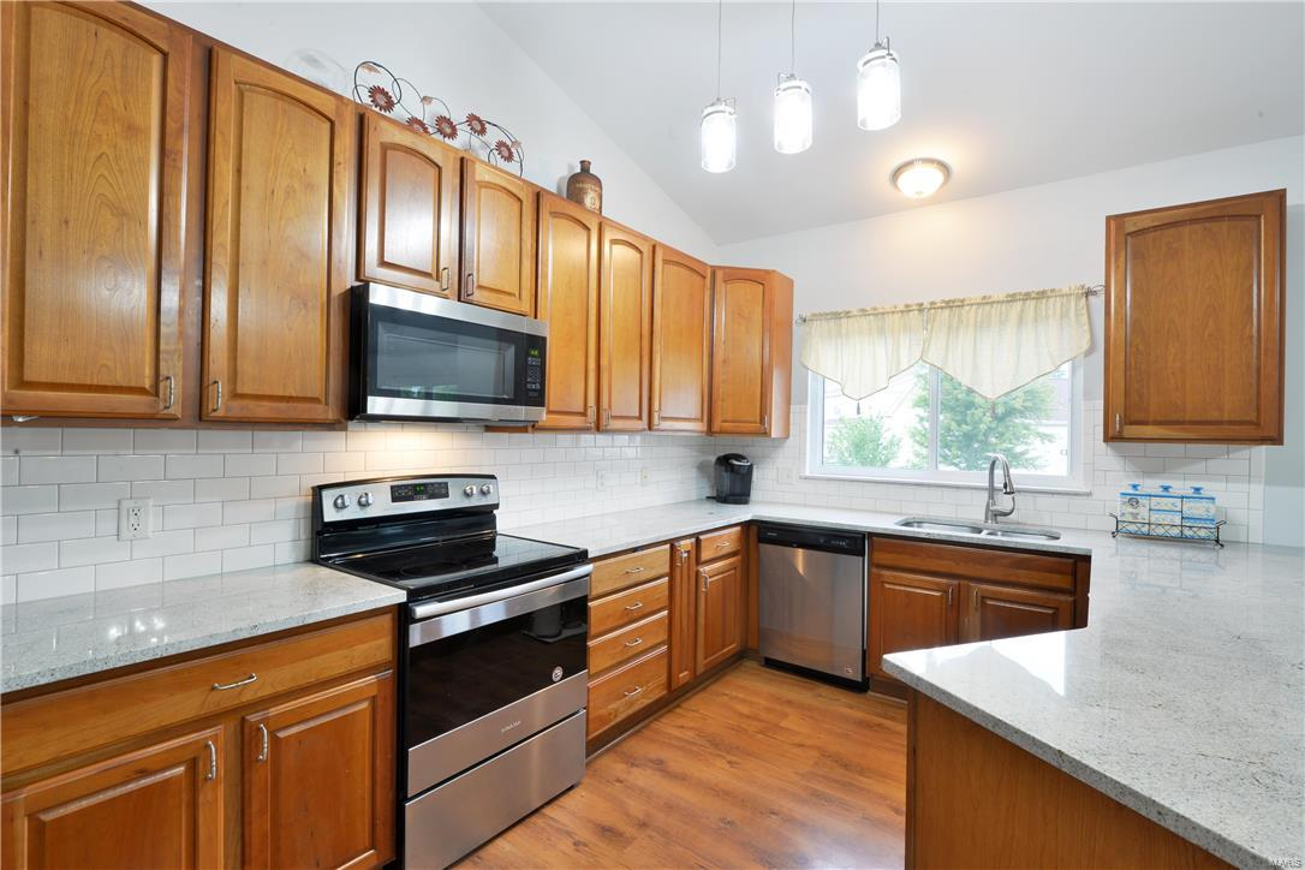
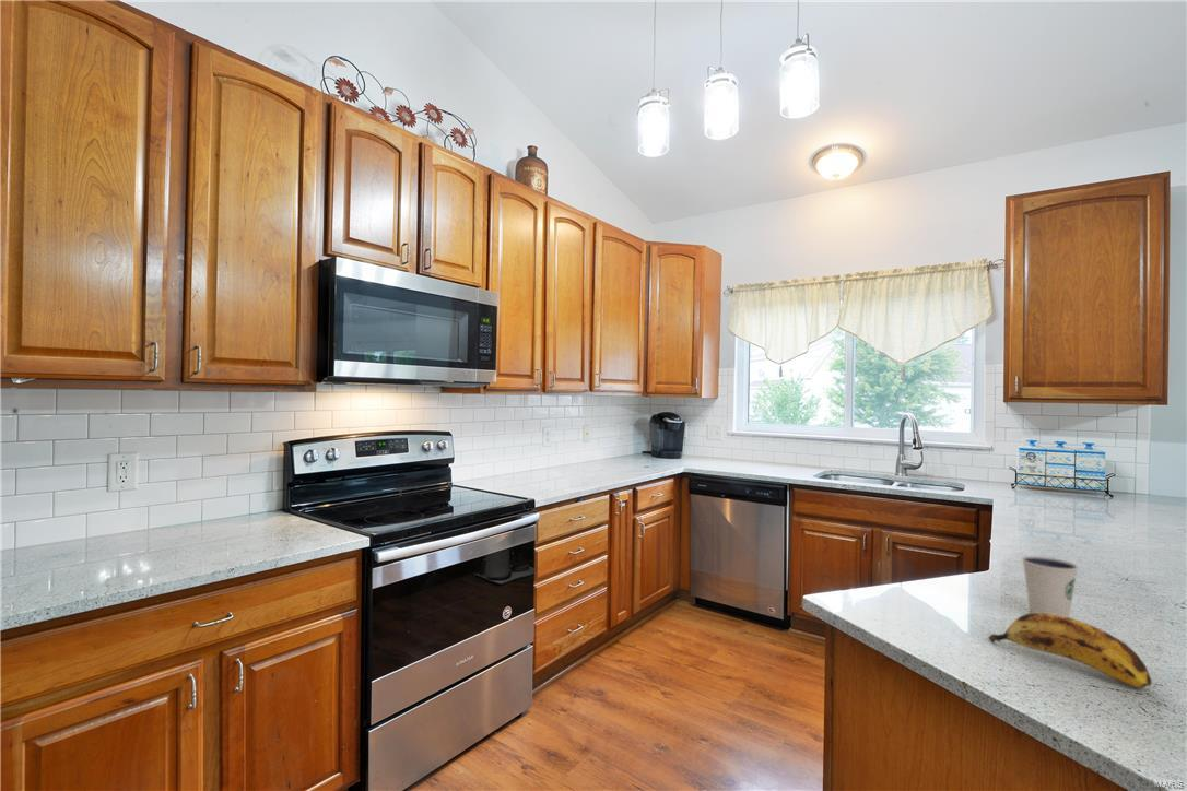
+ banana (1062, 641)
+ dixie cup (1048, 590)
